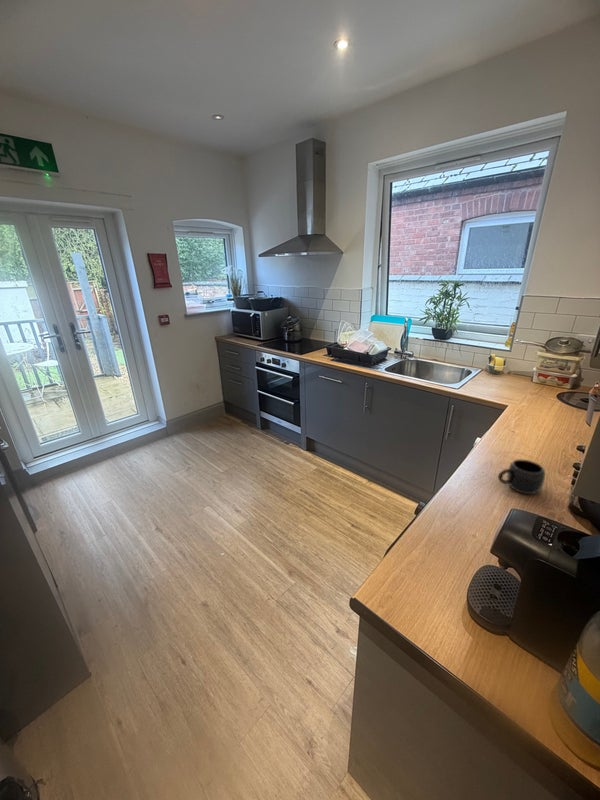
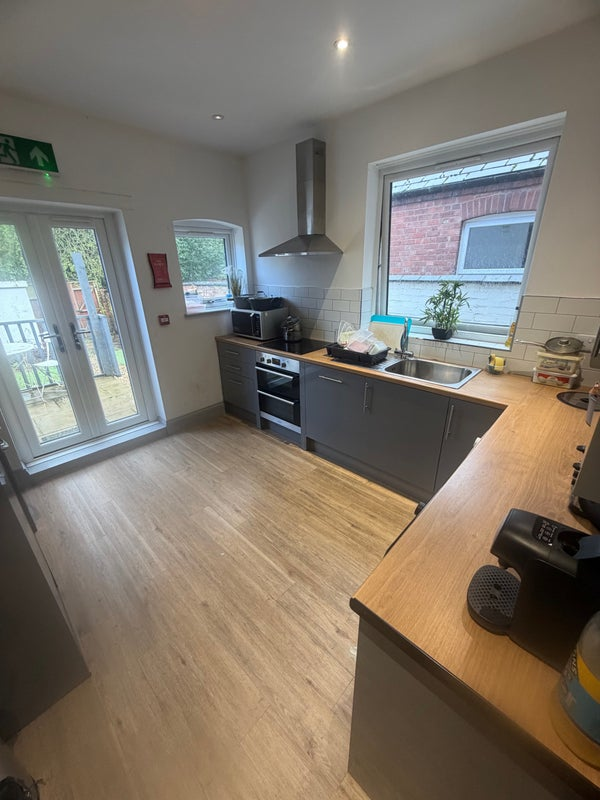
- mug (521, 475)
